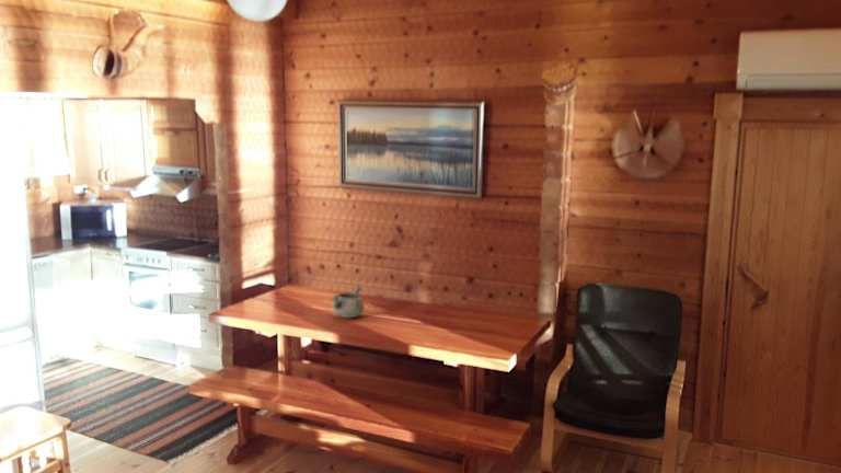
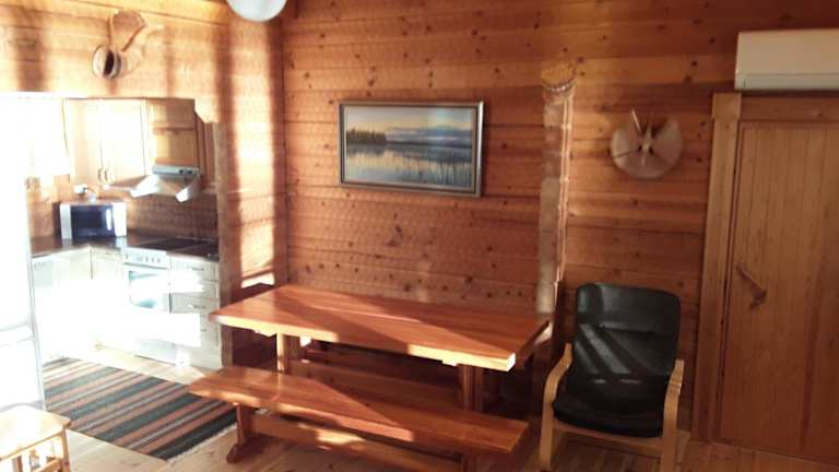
- decorative bowl (347, 303)
